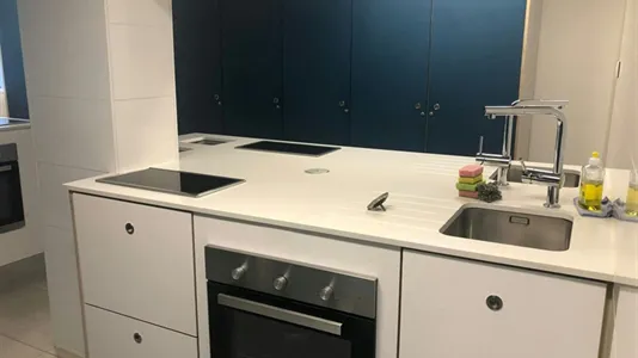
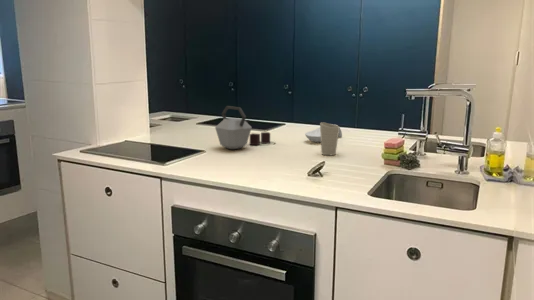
+ kettle (246, 126)
+ spoon rest (320, 133)
+ cup (329, 138)
